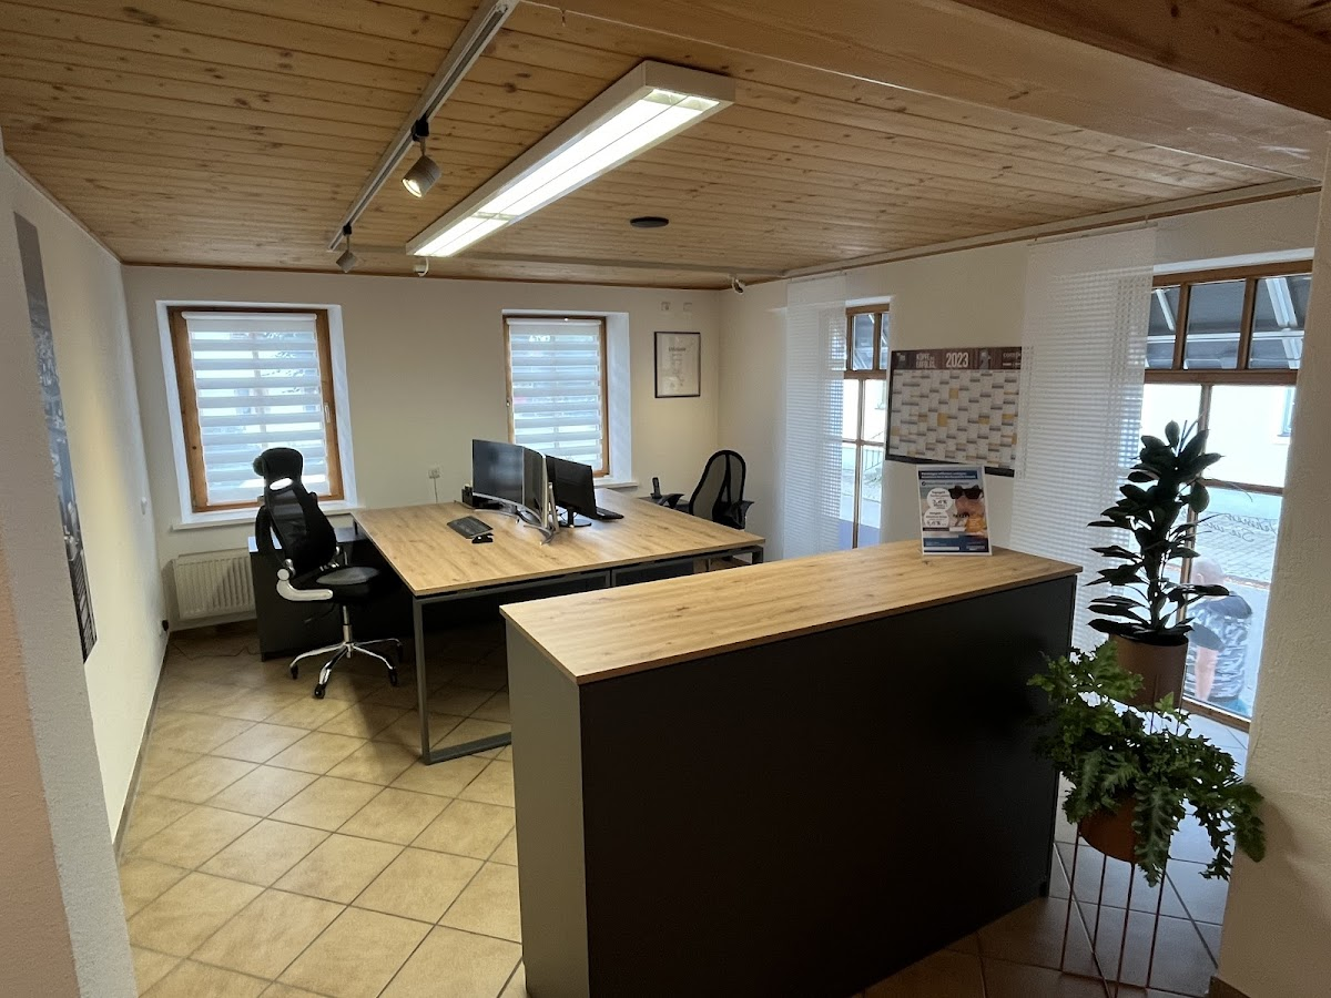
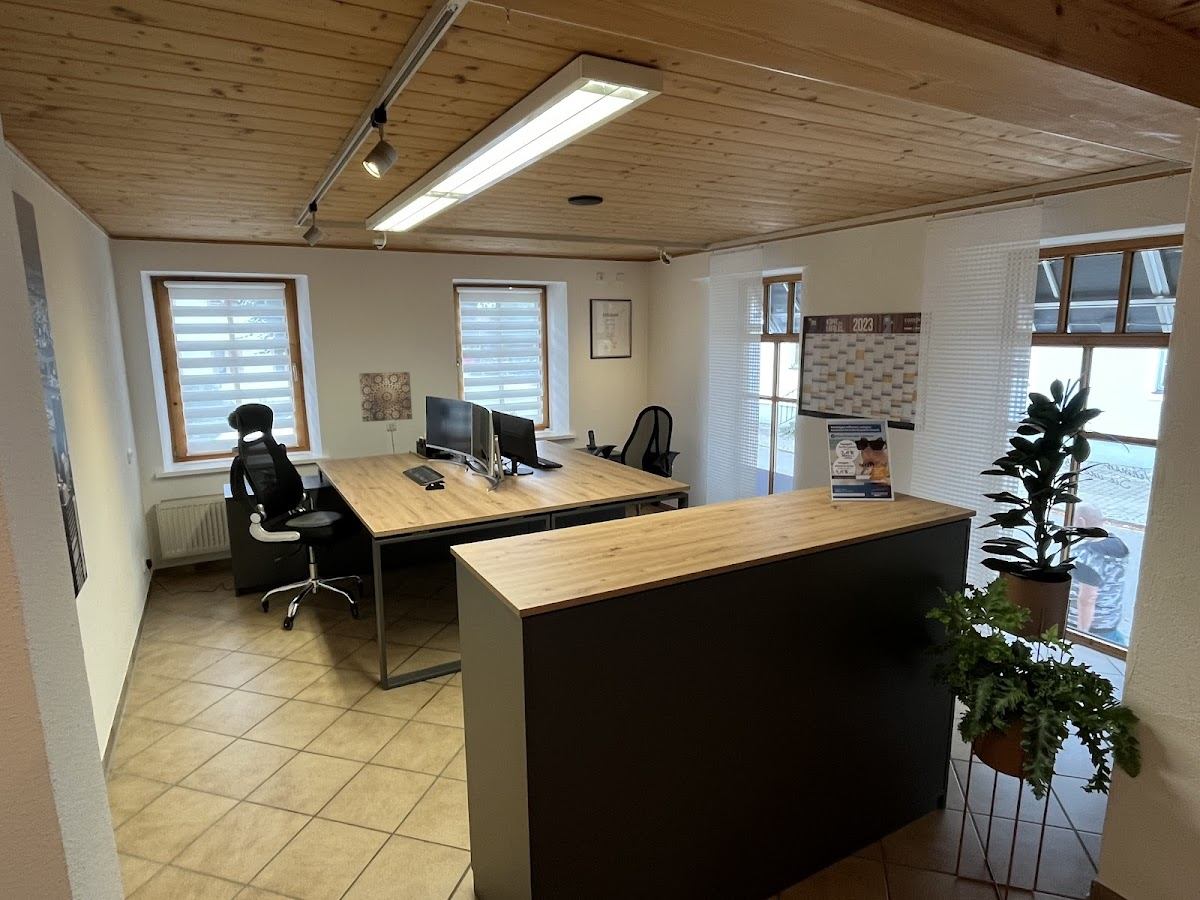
+ wall art (386, 396)
